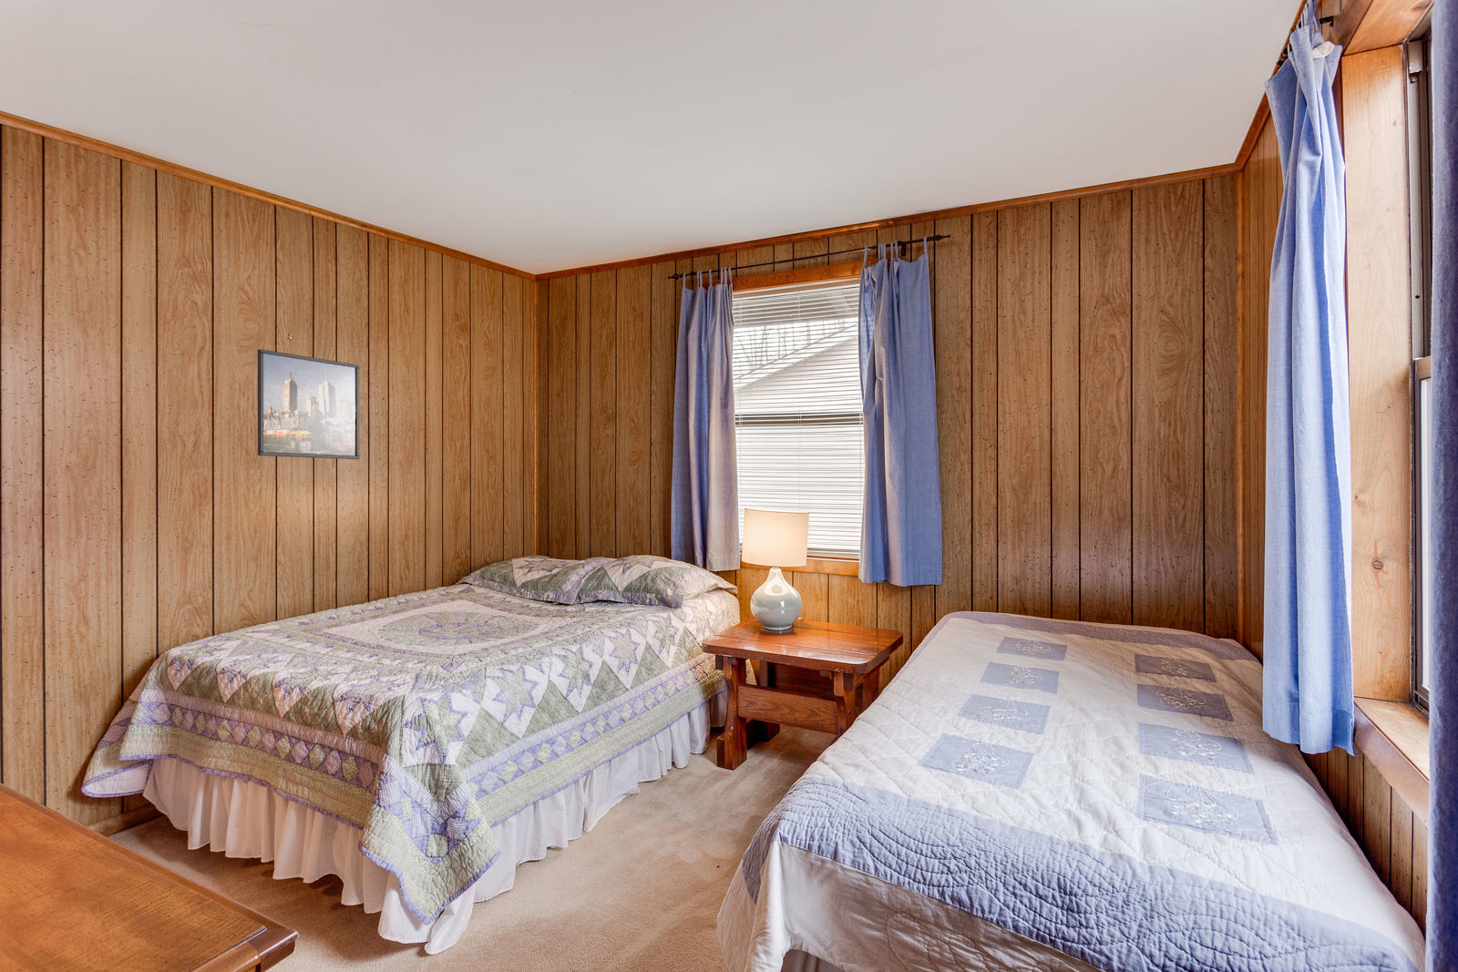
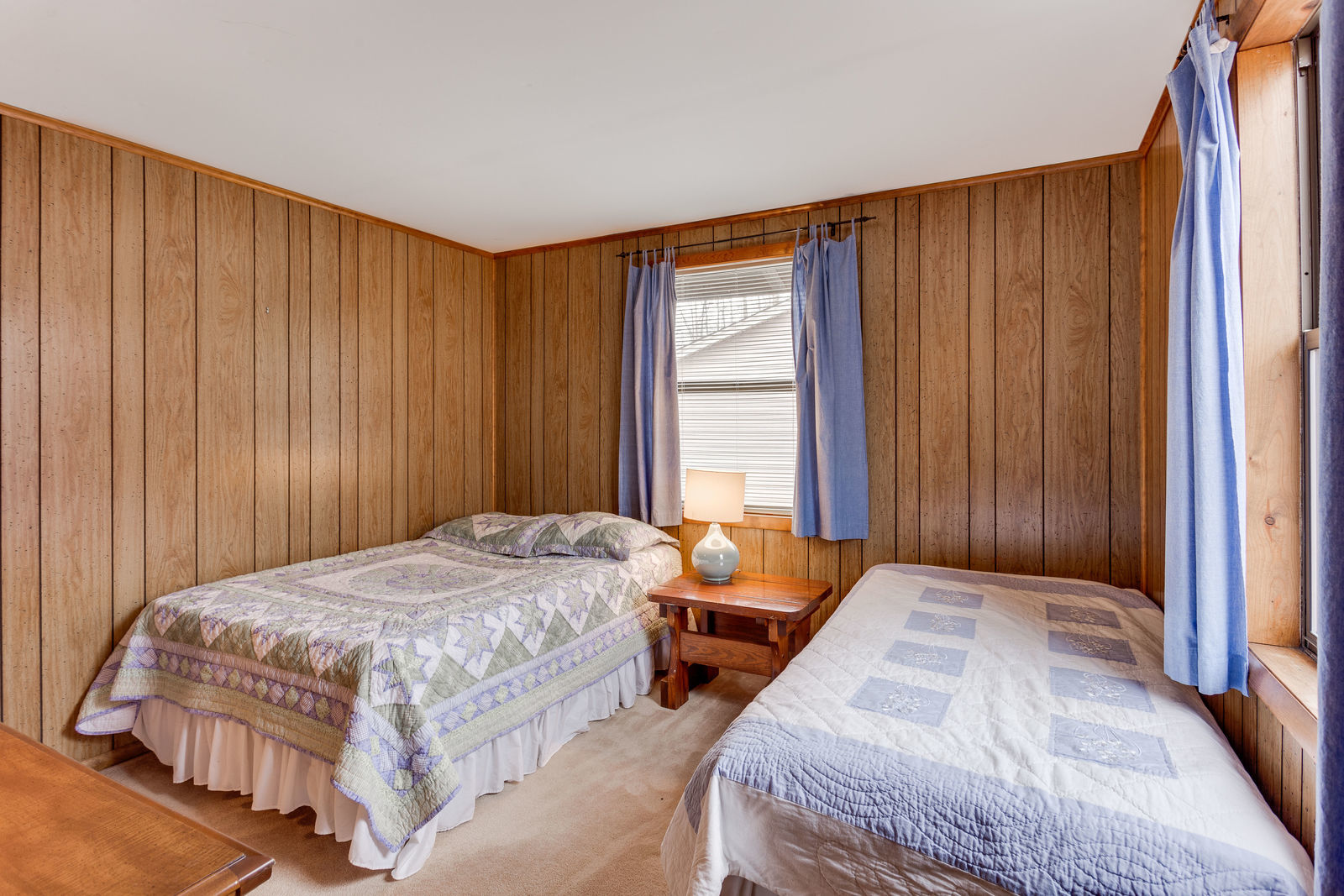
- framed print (310, 407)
